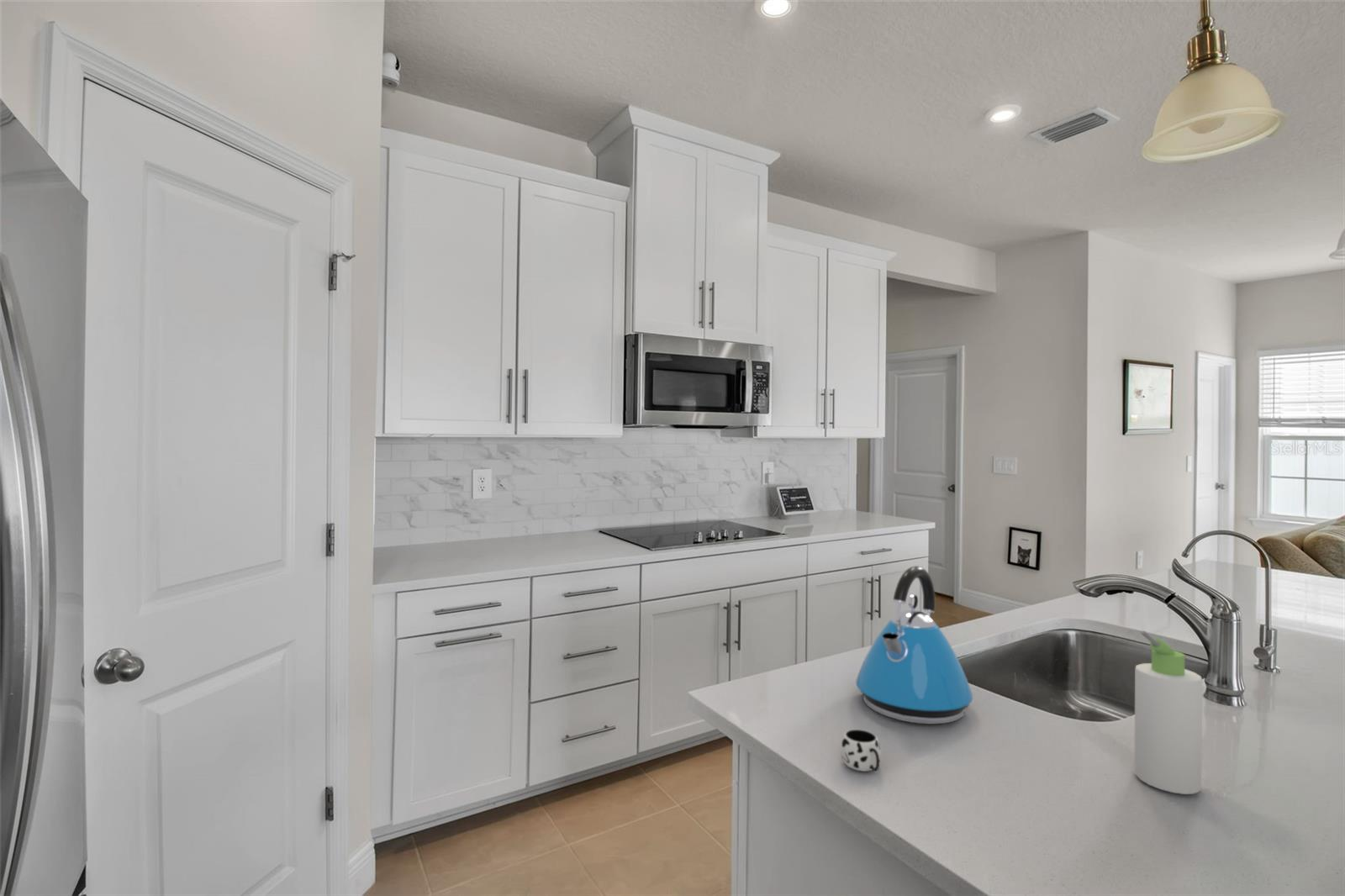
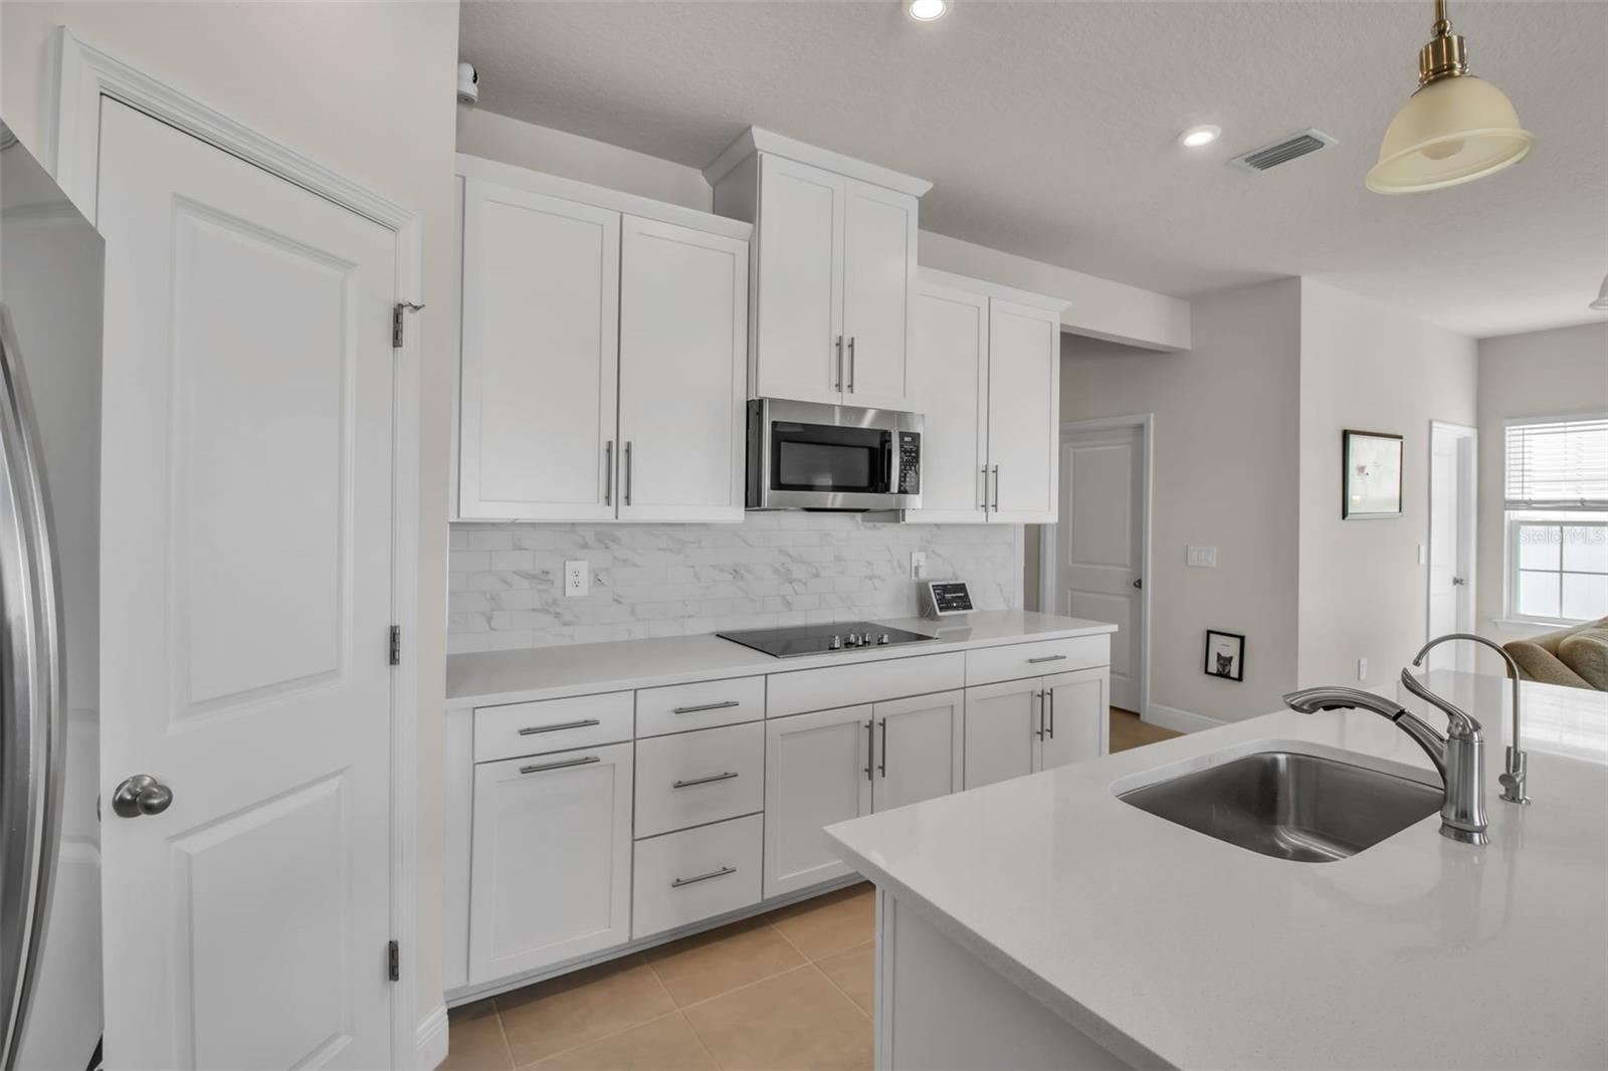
- kettle (915, 635)
- bottle (1164, 705)
- mug (859, 745)
